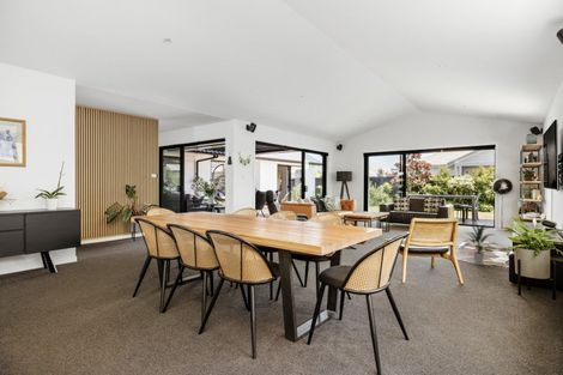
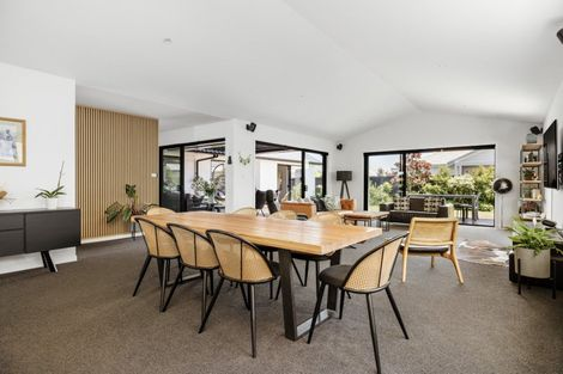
- indoor plant (478, 242)
